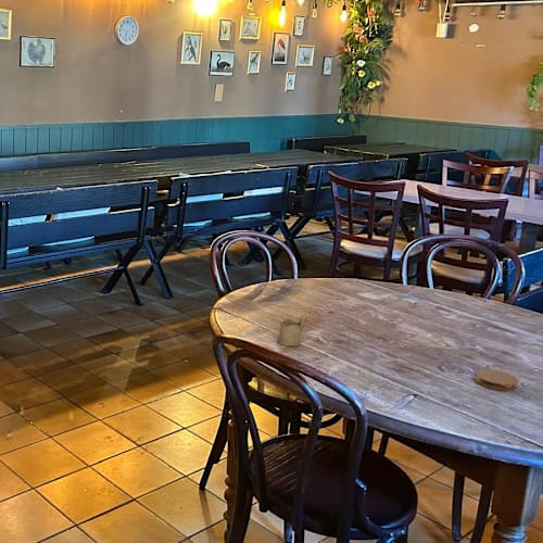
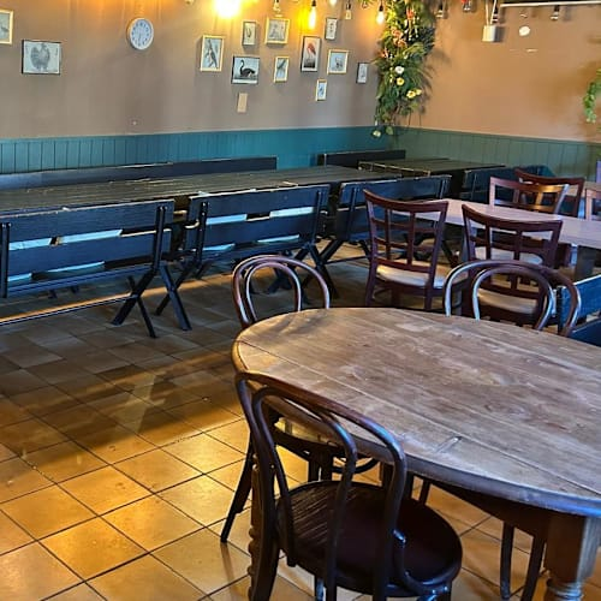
- coaster (496, 379)
- tea glass holder (293, 325)
